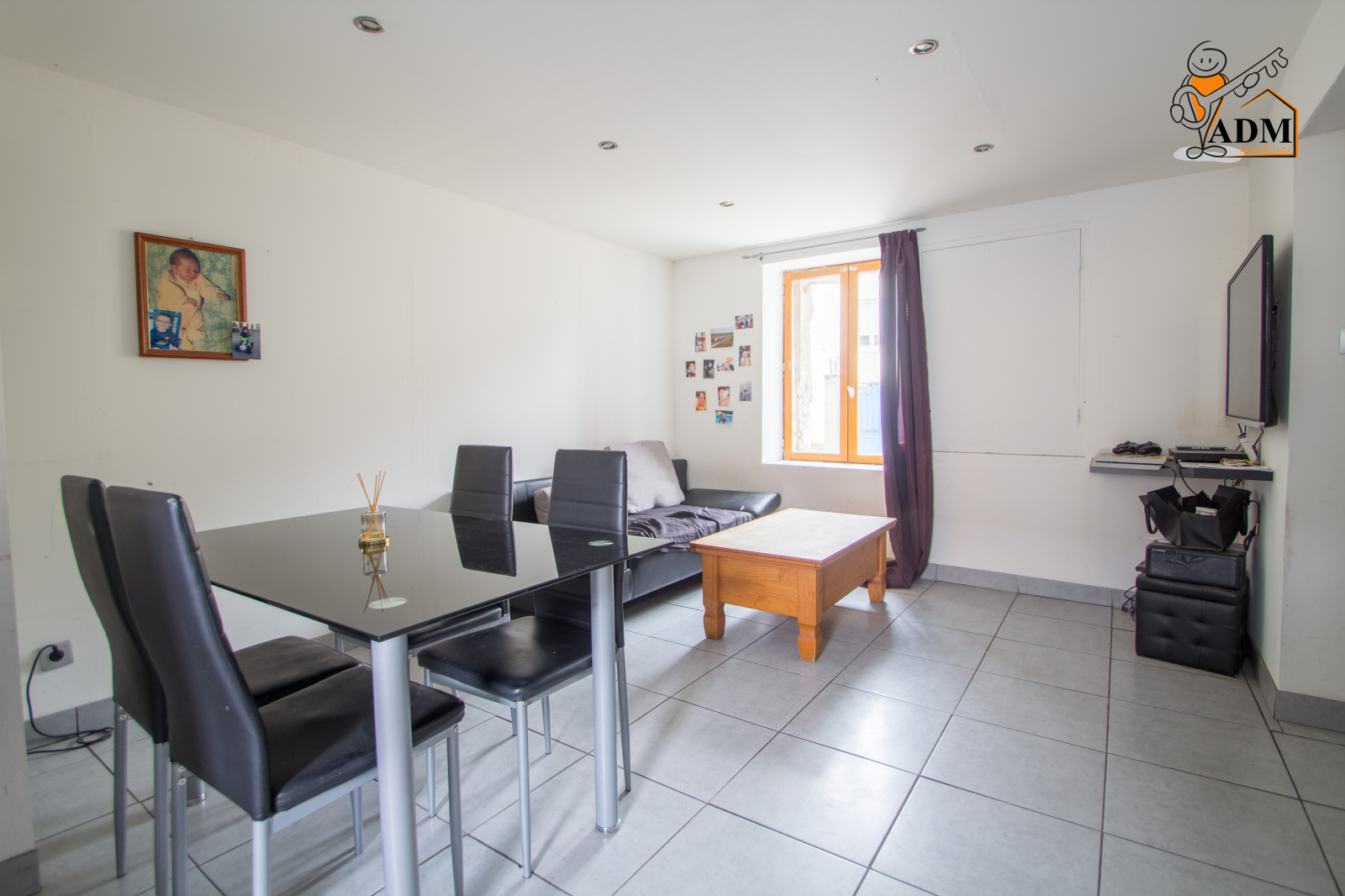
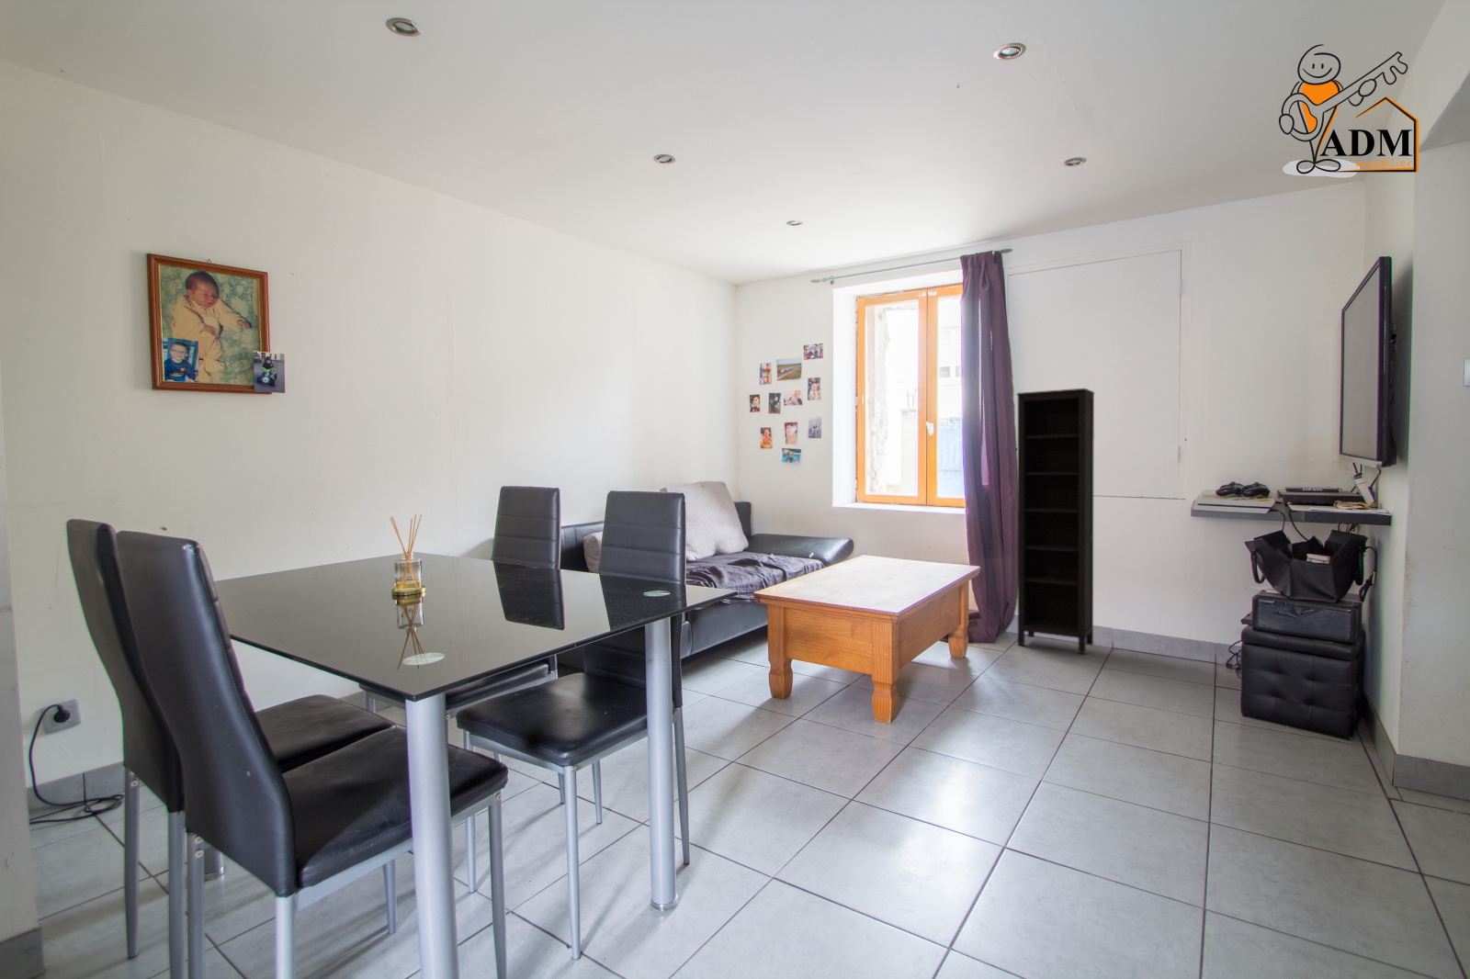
+ bookcase (1055, 519)
